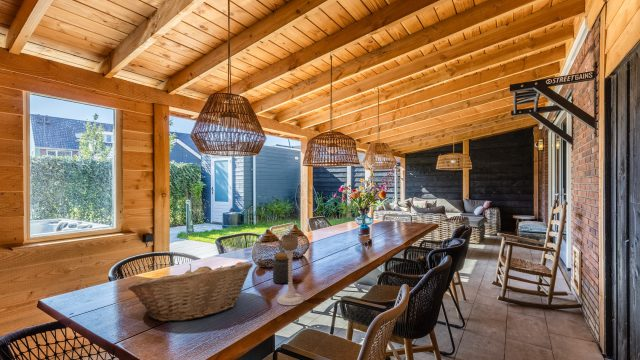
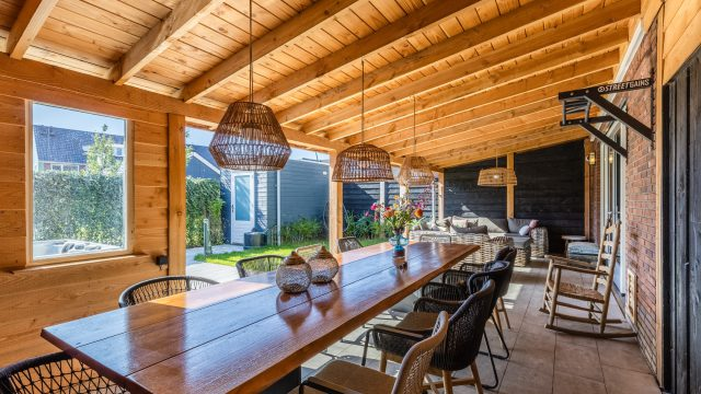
- jar (282, 267)
- fruit basket (195, 284)
- candle holder (290, 268)
